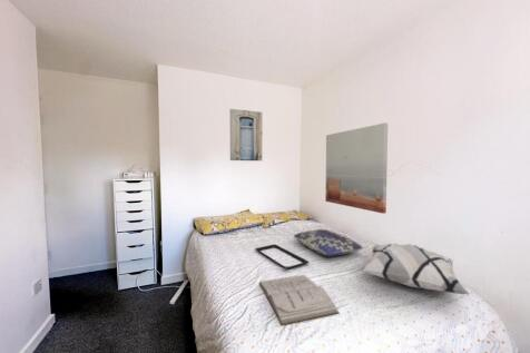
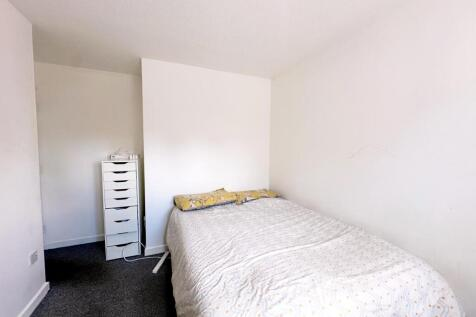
- decorative pillow (409, 264)
- wall art (246, 136)
- cushion (325, 241)
- book (294, 292)
- wall art (352, 168)
- serving tray (282, 251)
